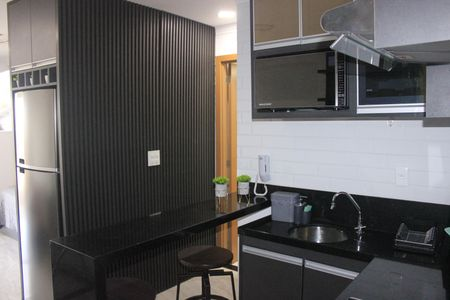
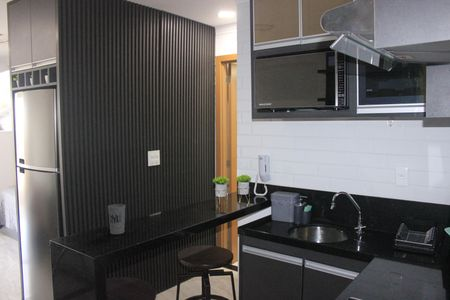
+ cup (117, 219)
